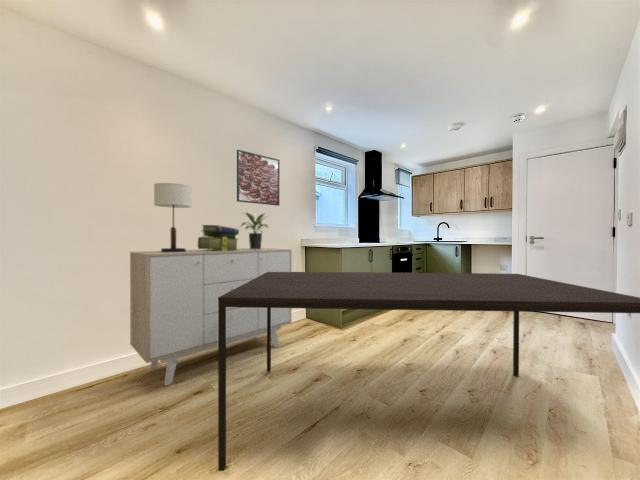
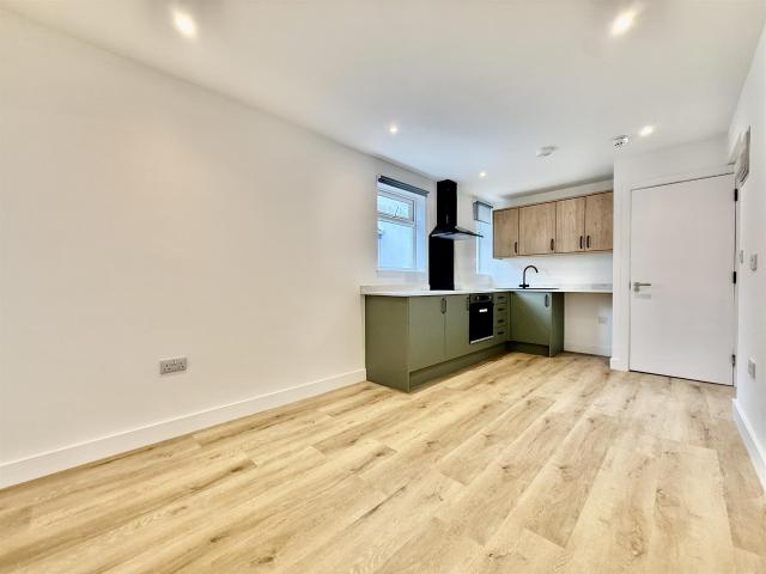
- potted plant (255, 231)
- dining table (405, 309)
- stack of books (219, 237)
- sideboard (217, 303)
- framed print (259, 179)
- table lamp (173, 218)
